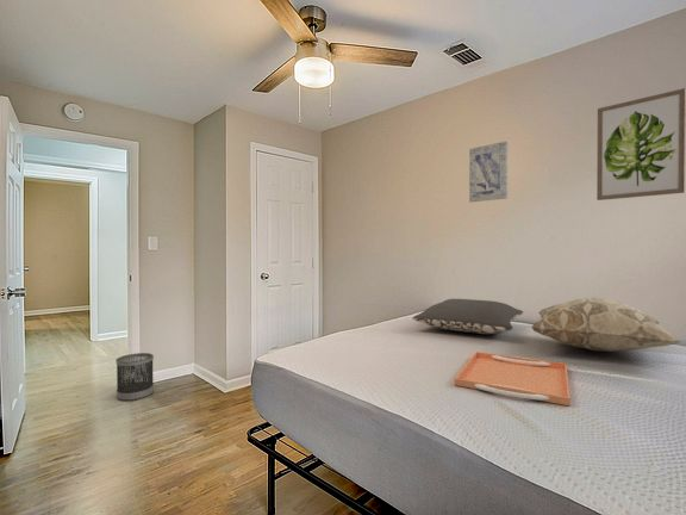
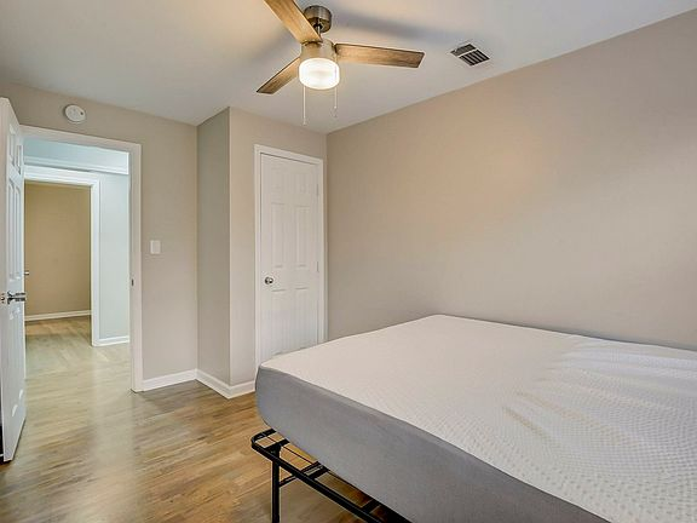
- wall art (487, 172)
- decorative pillow (595, 323)
- pillow (469, 315)
- serving tray (513, 373)
- wall art (638, 148)
- wastebasket (135, 376)
